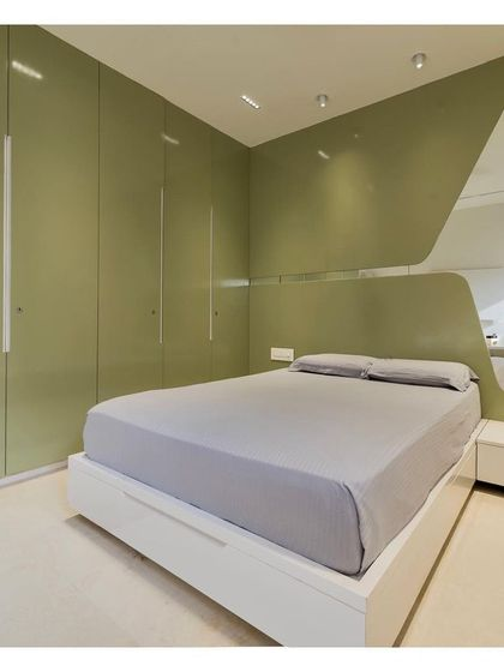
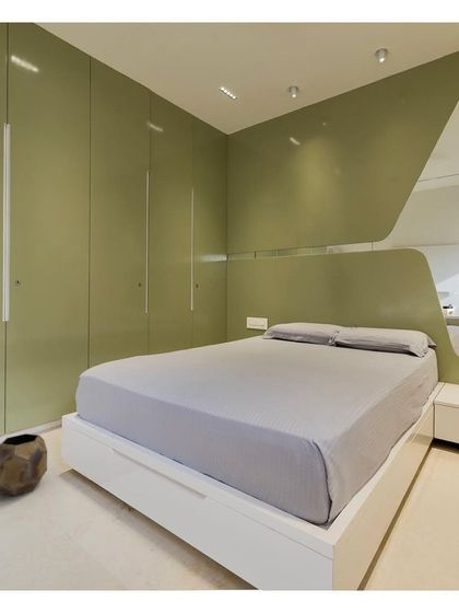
+ planter (20, 463)
